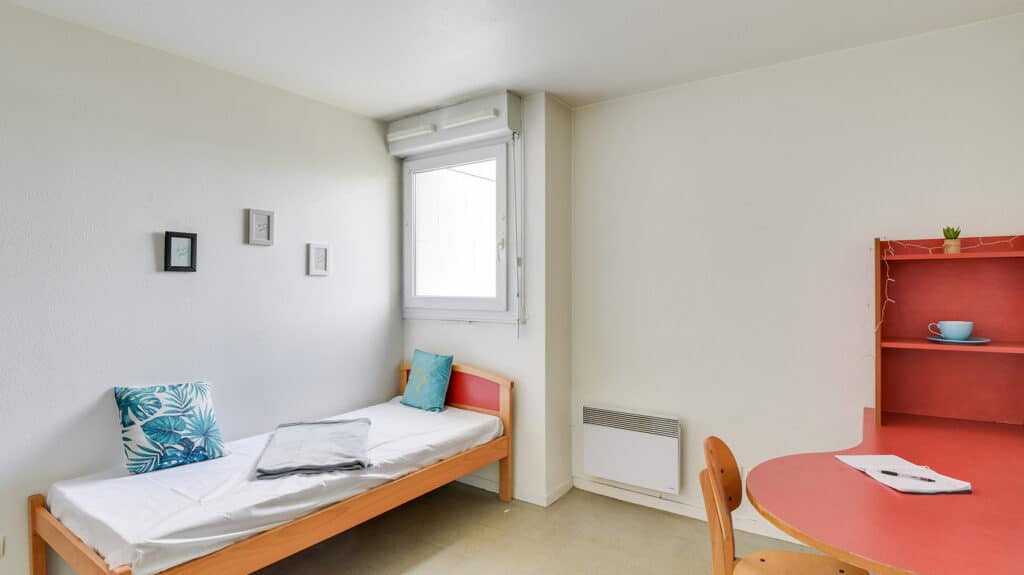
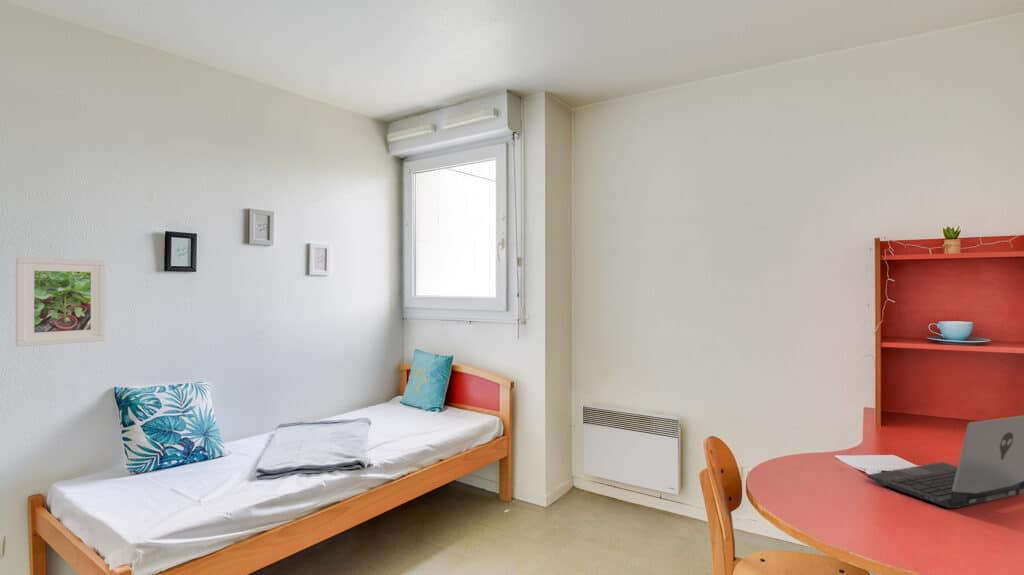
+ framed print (63, 301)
+ laptop computer (961, 451)
